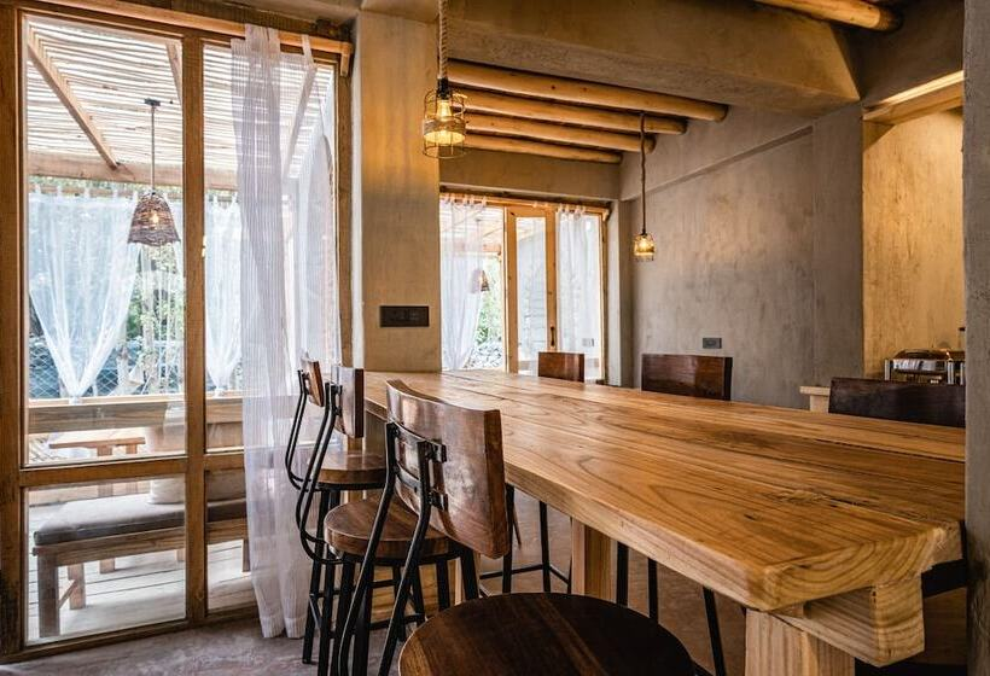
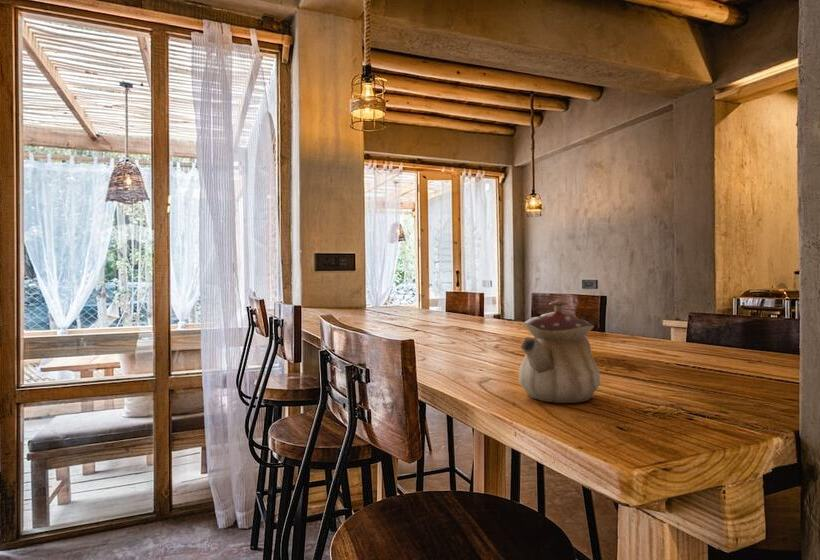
+ teapot (561, 346)
